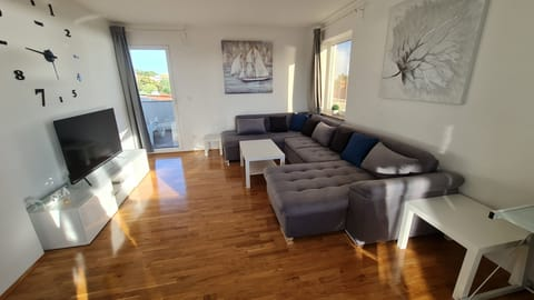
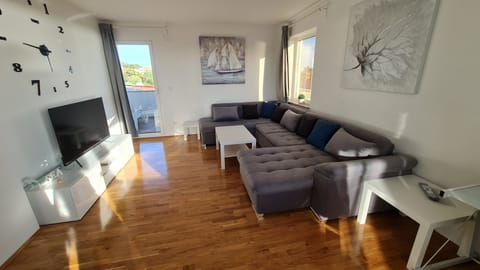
+ remote control (427, 191)
